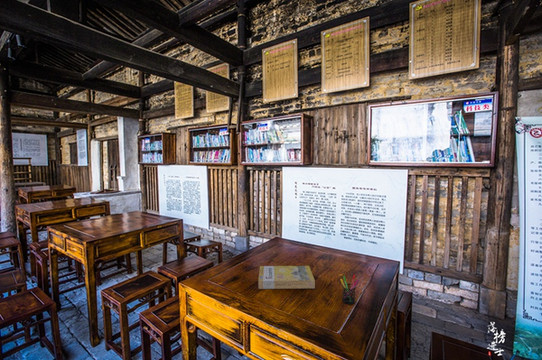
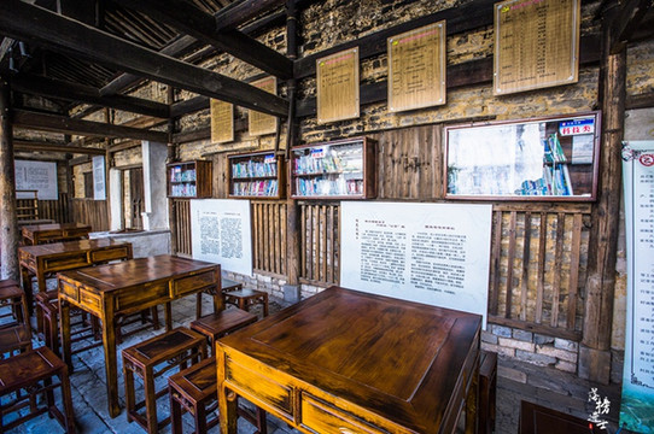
- pen holder (348, 287)
- book (285, 276)
